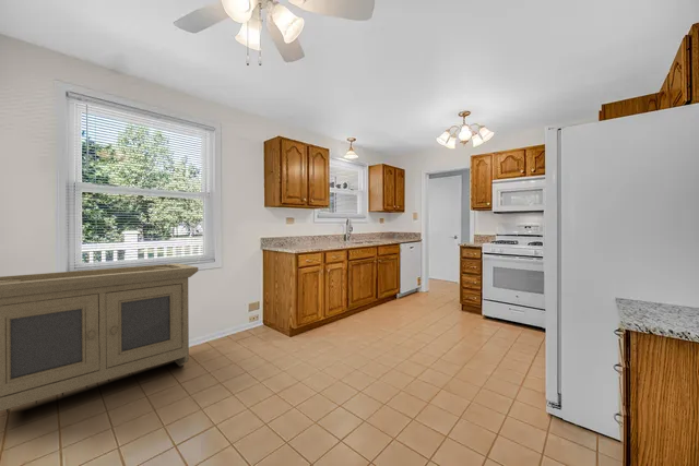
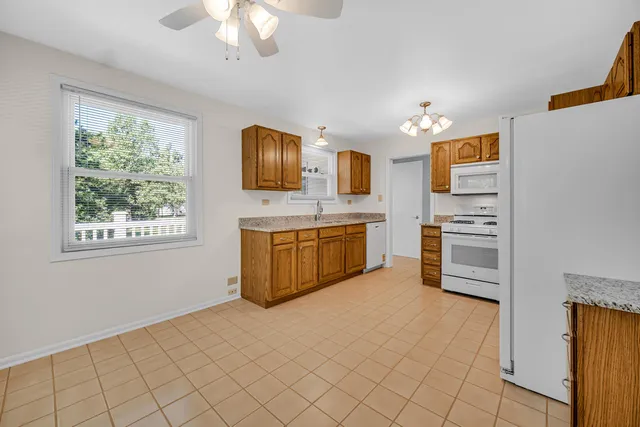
- storage cabinet (98, 331)
